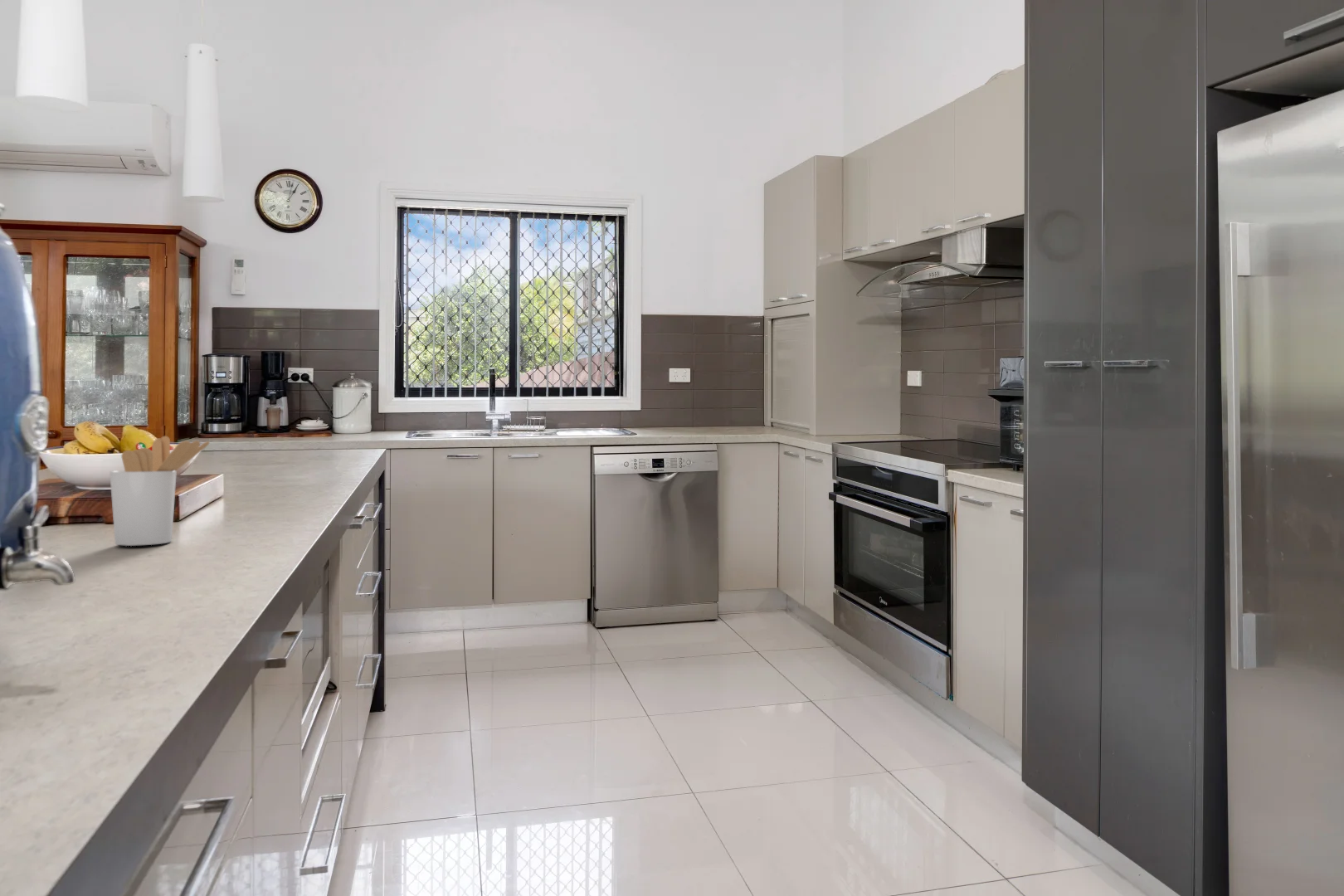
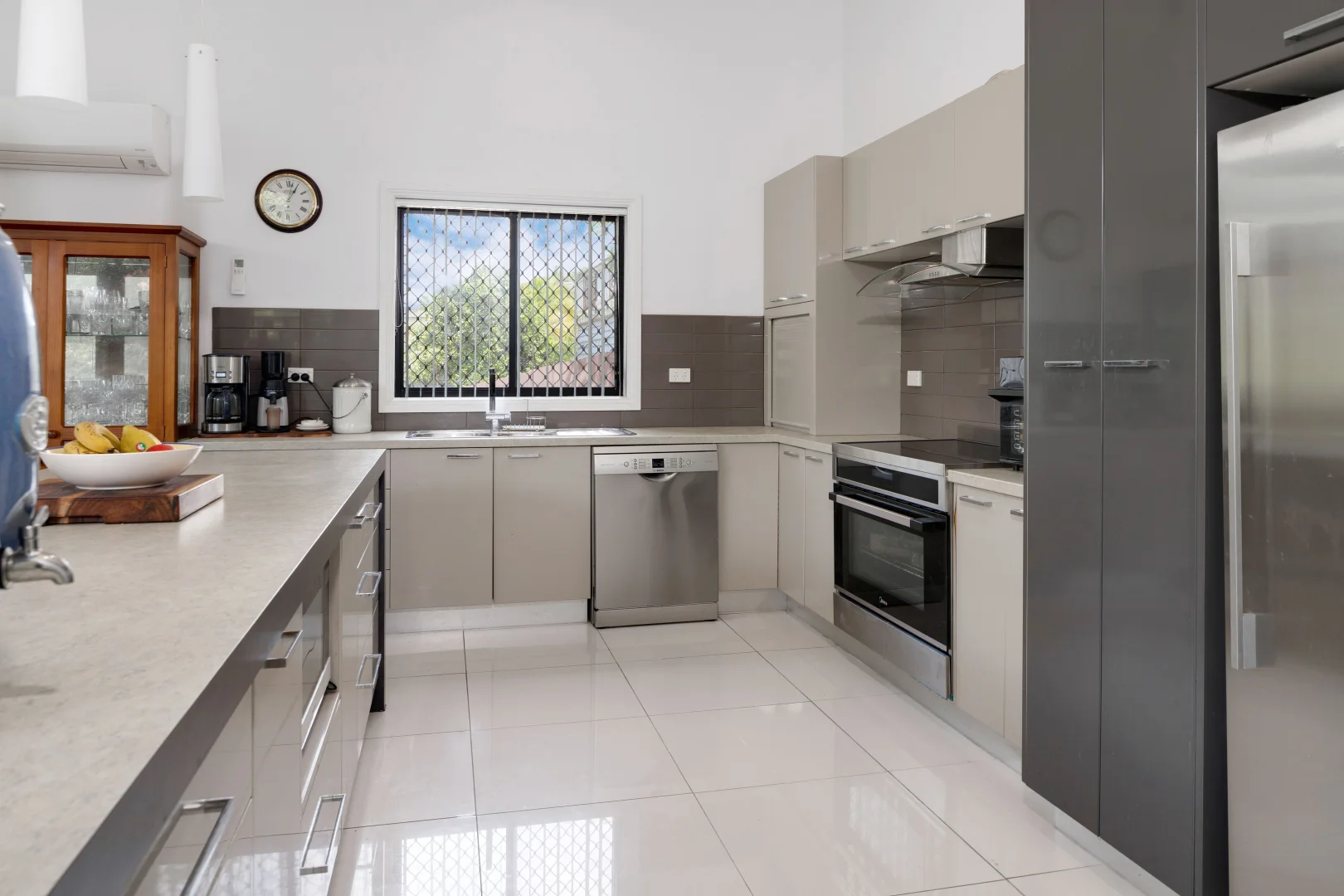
- utensil holder (159, 489)
